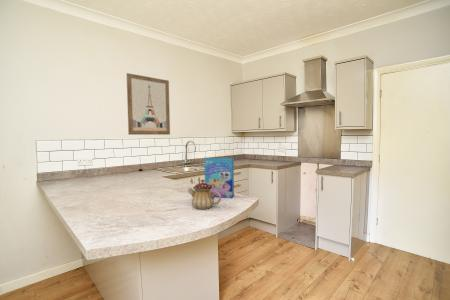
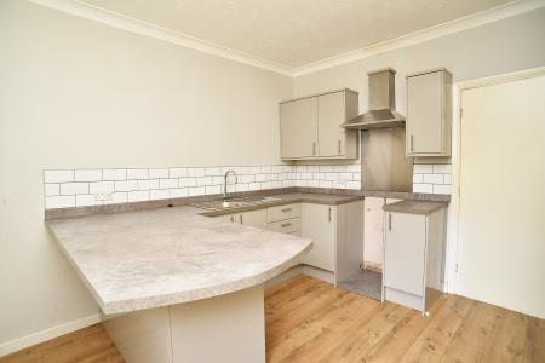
- wall art (149, 106)
- teapot (204, 193)
- cereal box (219, 177)
